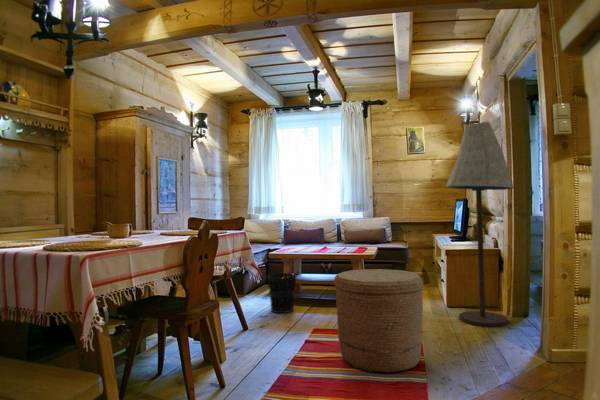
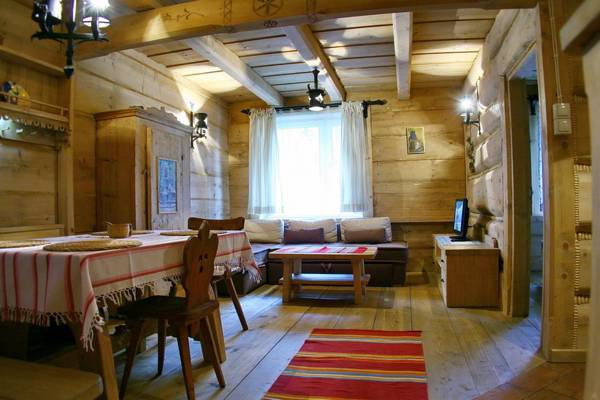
- basket (378, 316)
- floor lamp (479, 220)
- wastebasket (282, 292)
